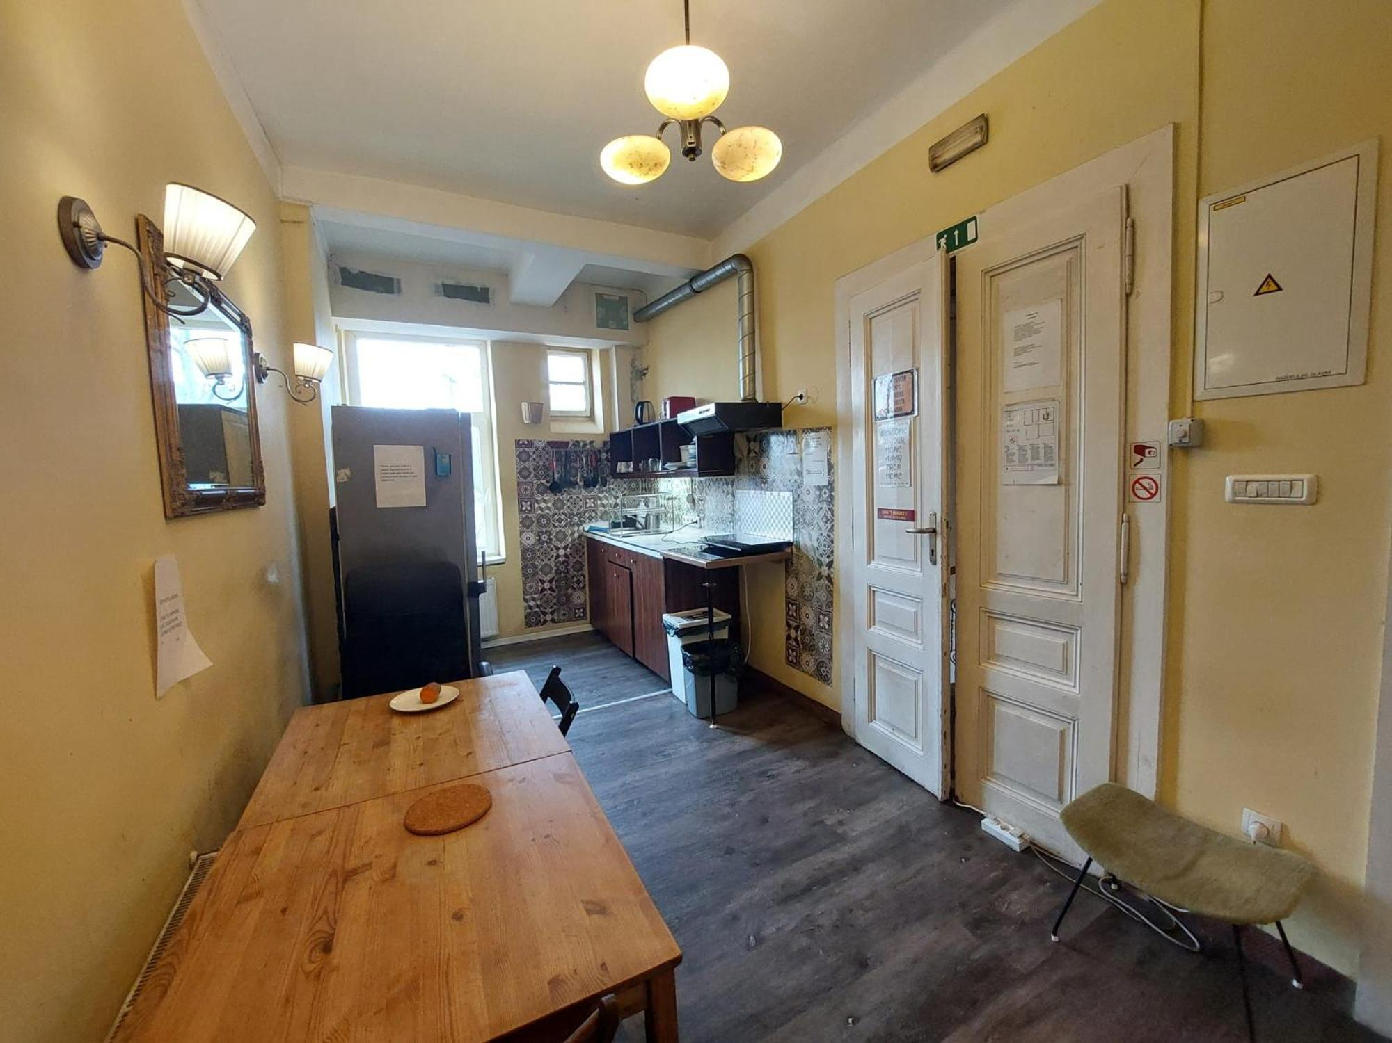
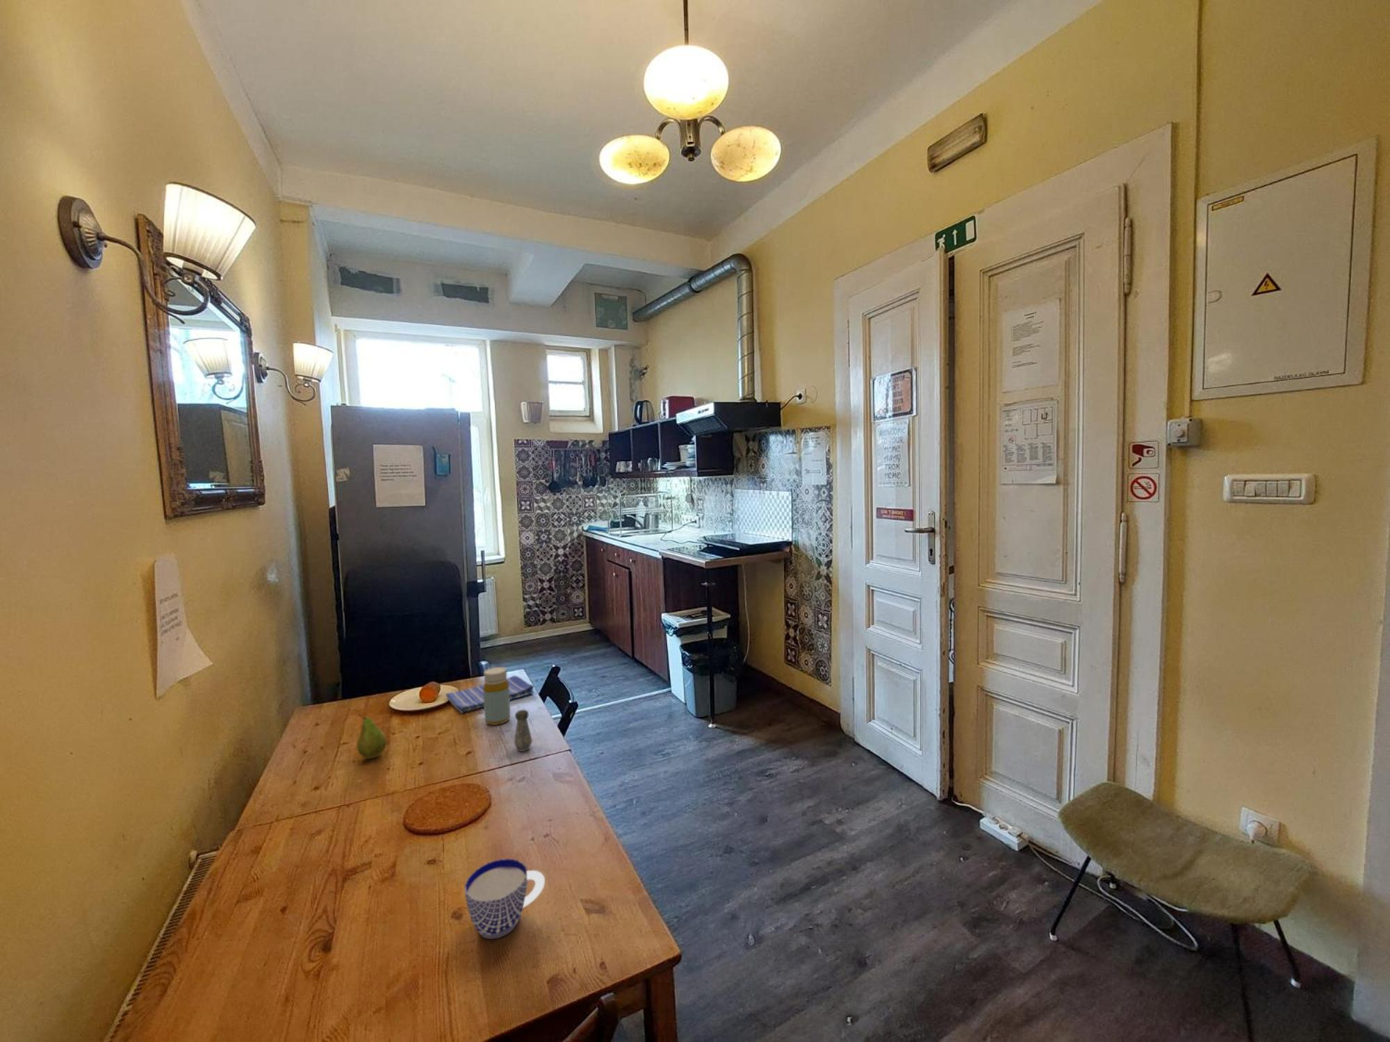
+ bottle (496, 695)
+ fruit (371, 733)
+ dish towel (483, 691)
+ cup (507, 896)
+ salt shaker (523, 729)
